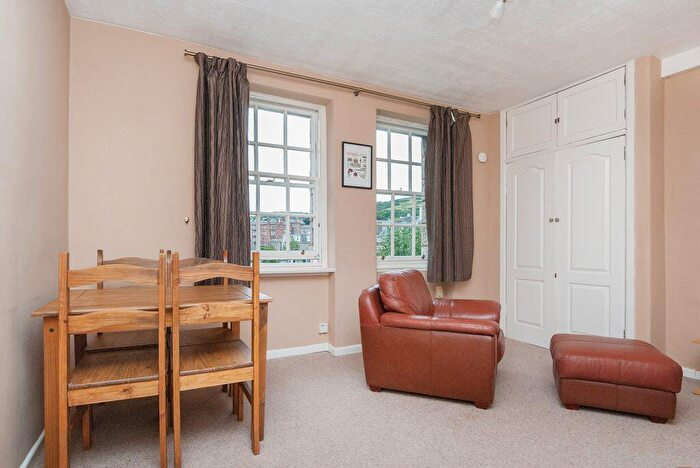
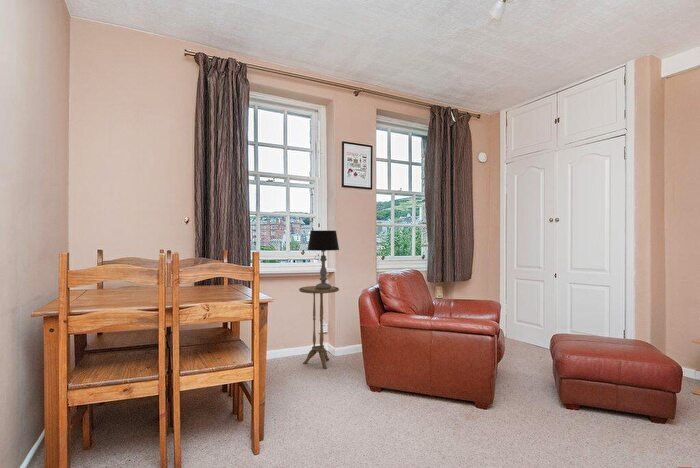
+ side table (320, 325)
+ table lamp (323, 259)
